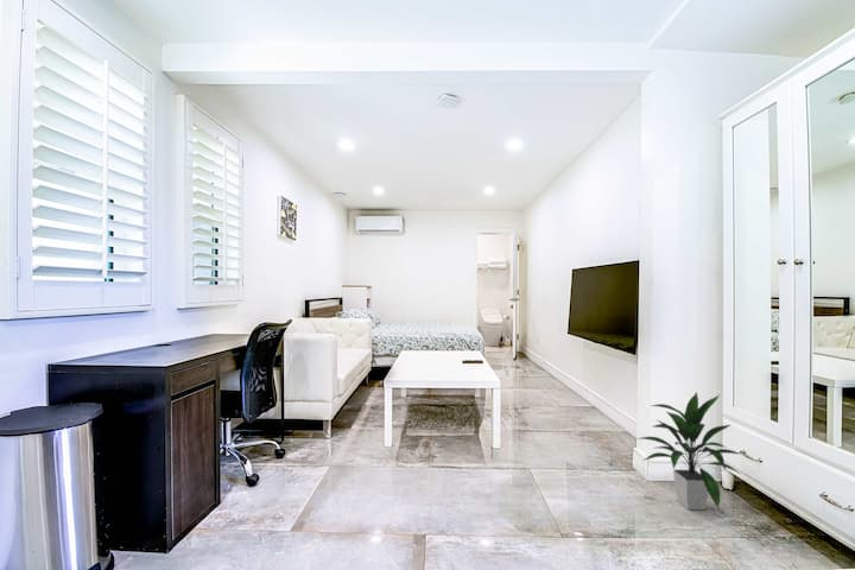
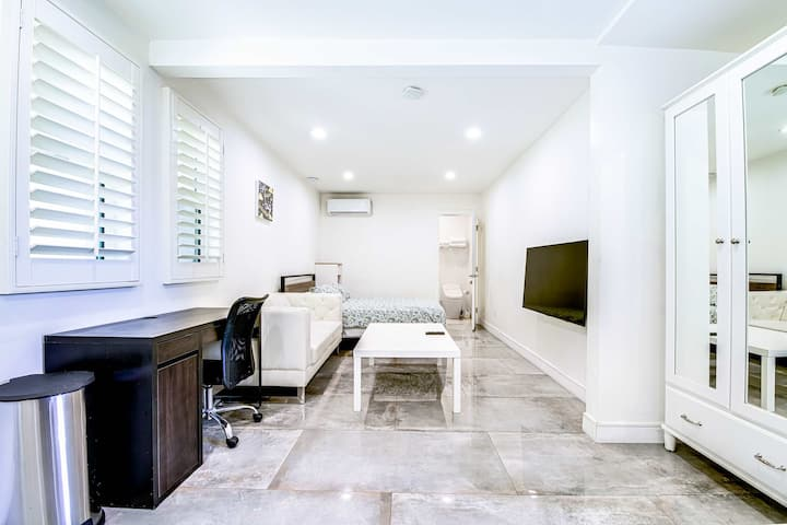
- indoor plant (690, 450)
